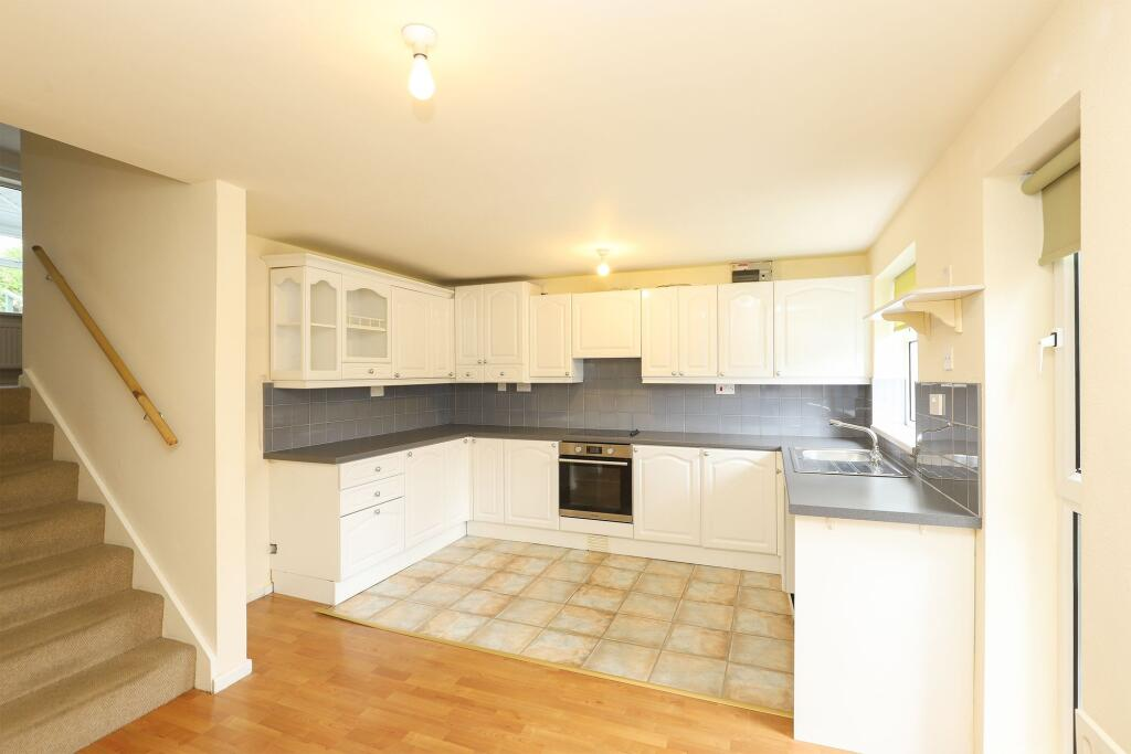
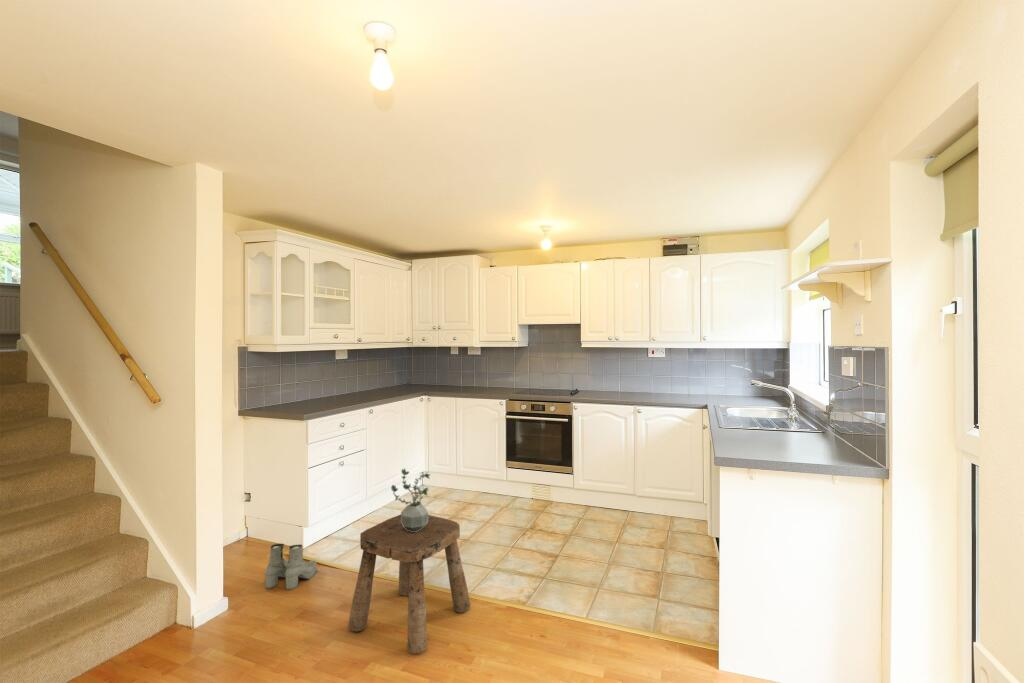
+ potted plant (412, 499)
+ stool (411, 574)
+ boots (291, 560)
